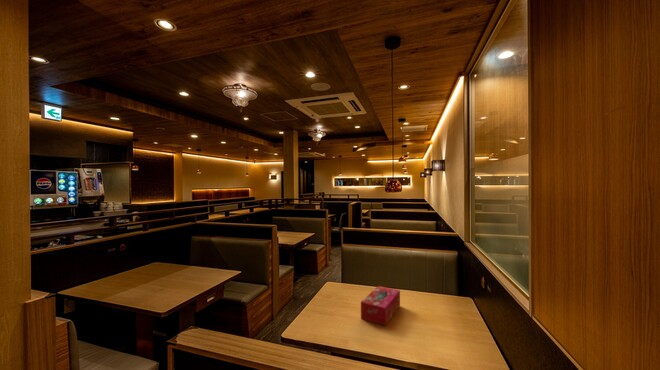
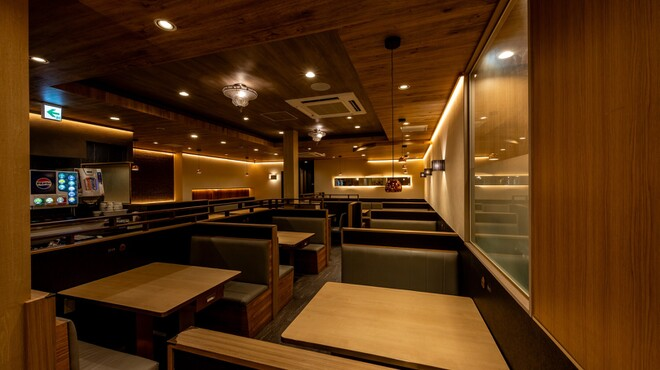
- tissue box (381, 303)
